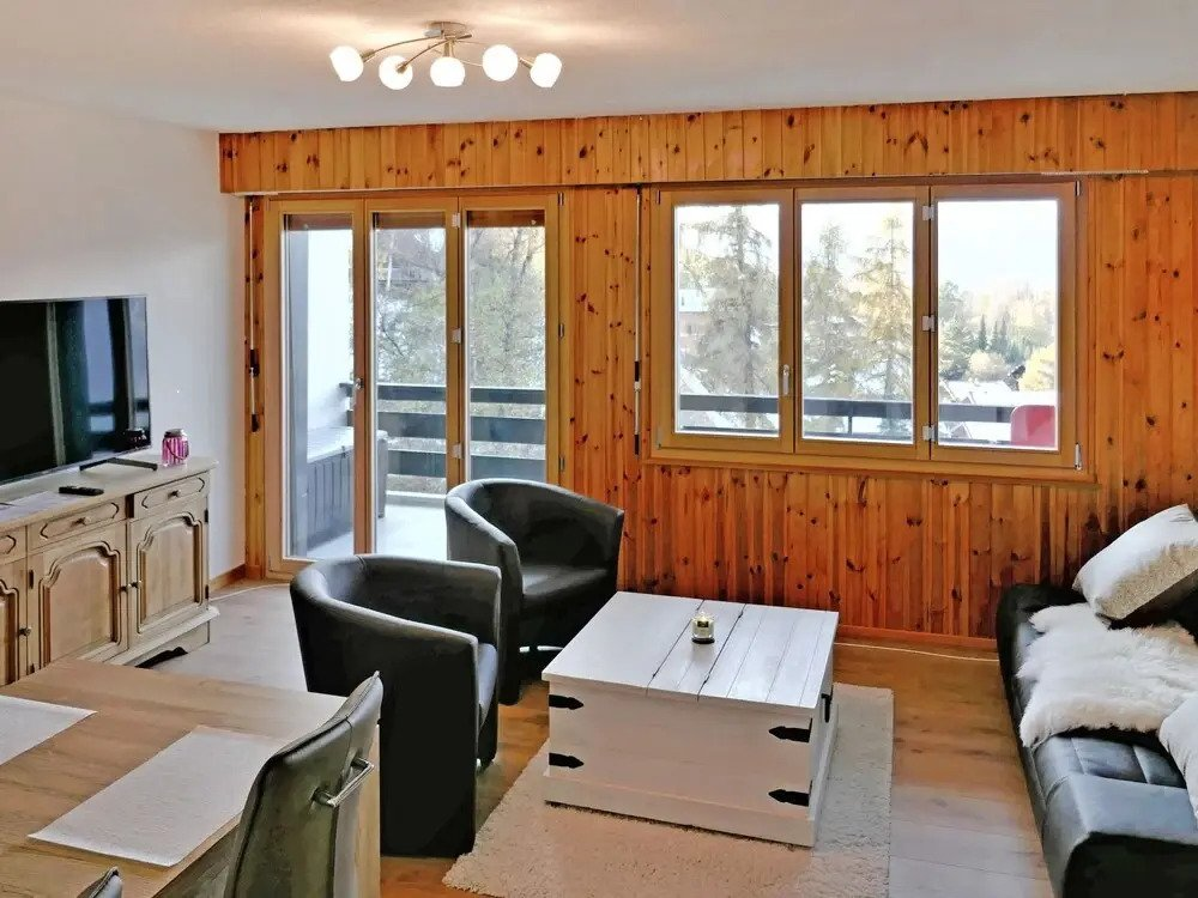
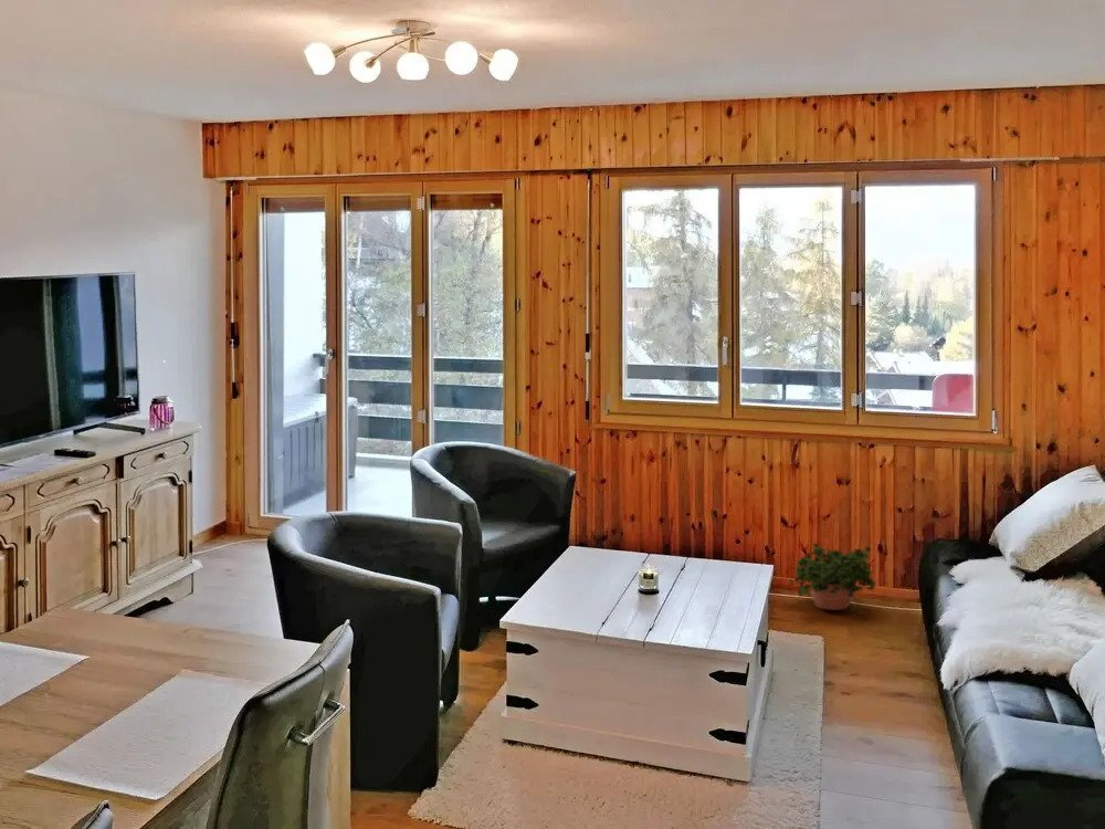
+ potted plant (831, 576)
